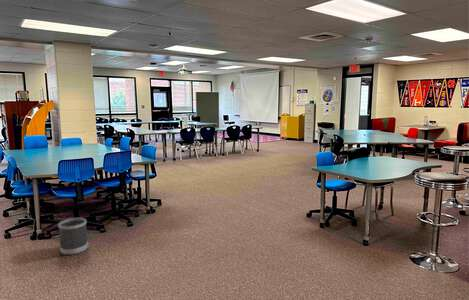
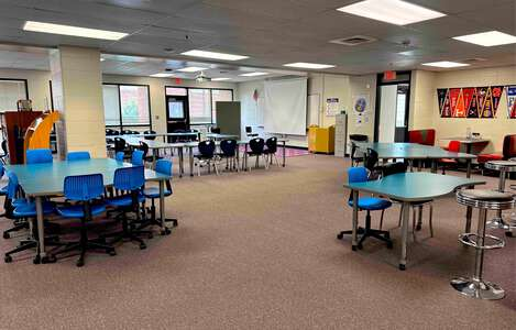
- wastebasket (73, 235)
